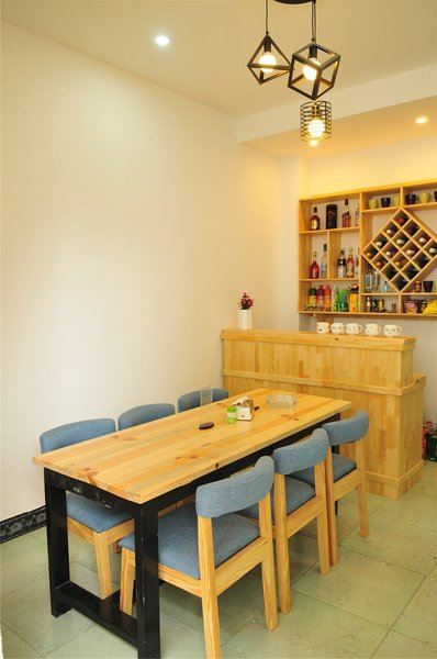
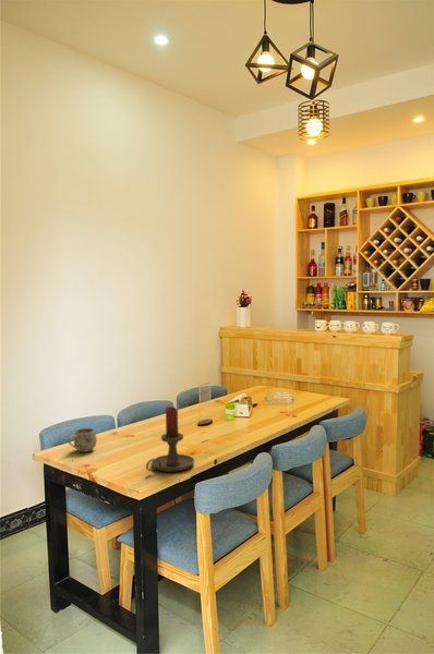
+ mug (82, 440)
+ candle holder (167, 437)
